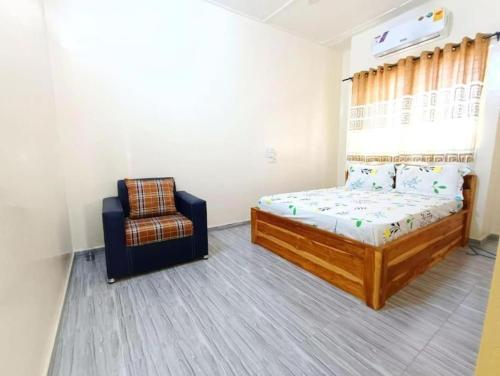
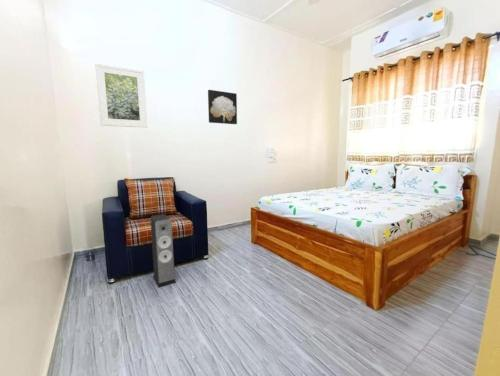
+ wall art (222, 107)
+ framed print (122, 97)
+ speaker (162, 248)
